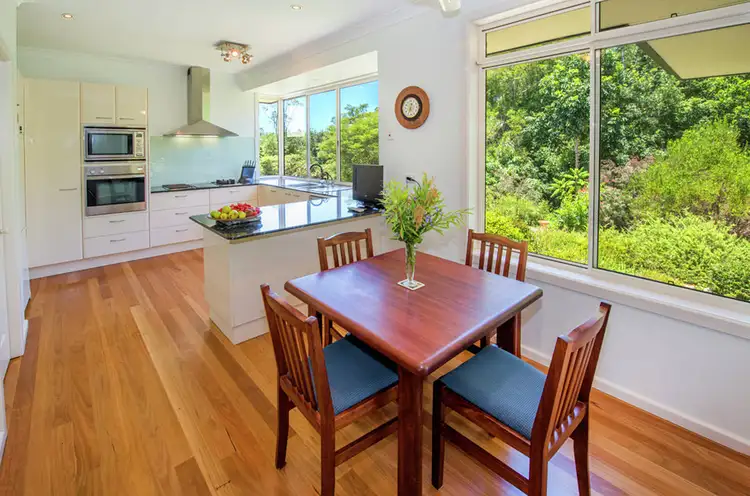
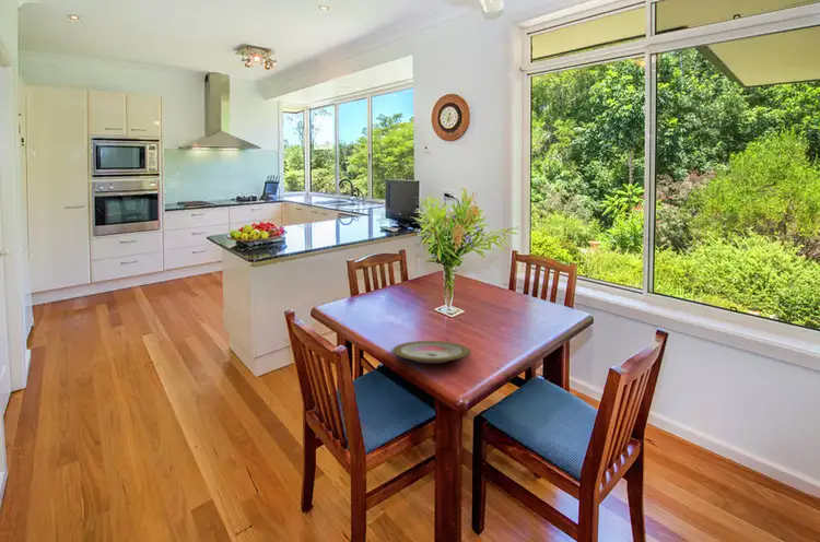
+ plate (431, 353)
